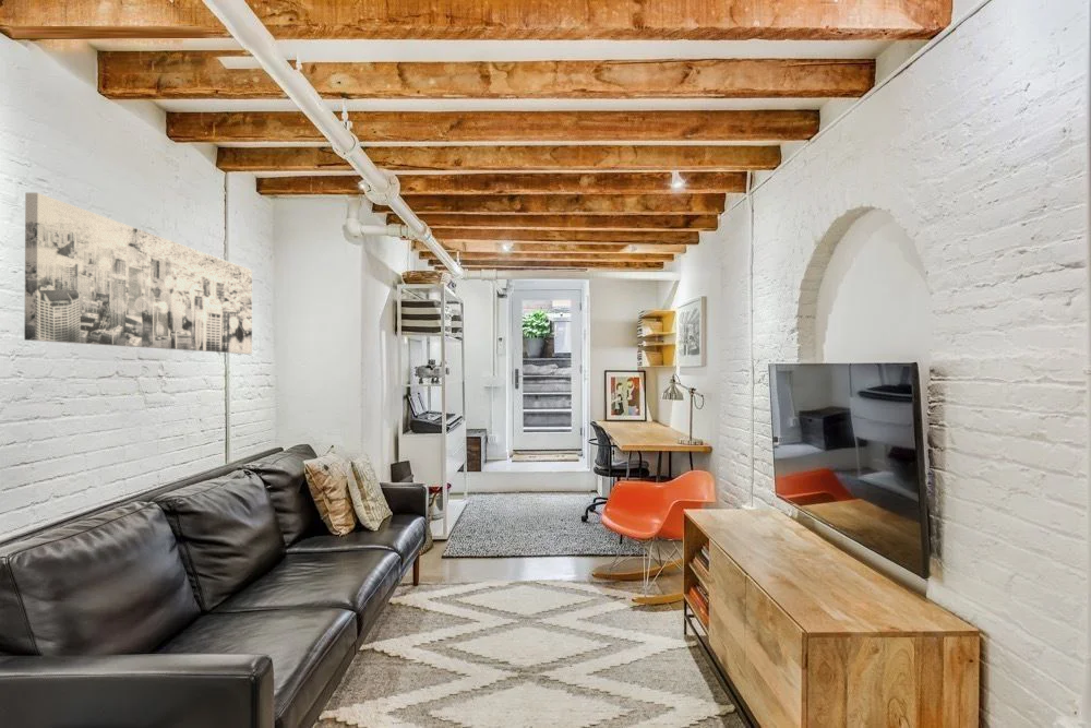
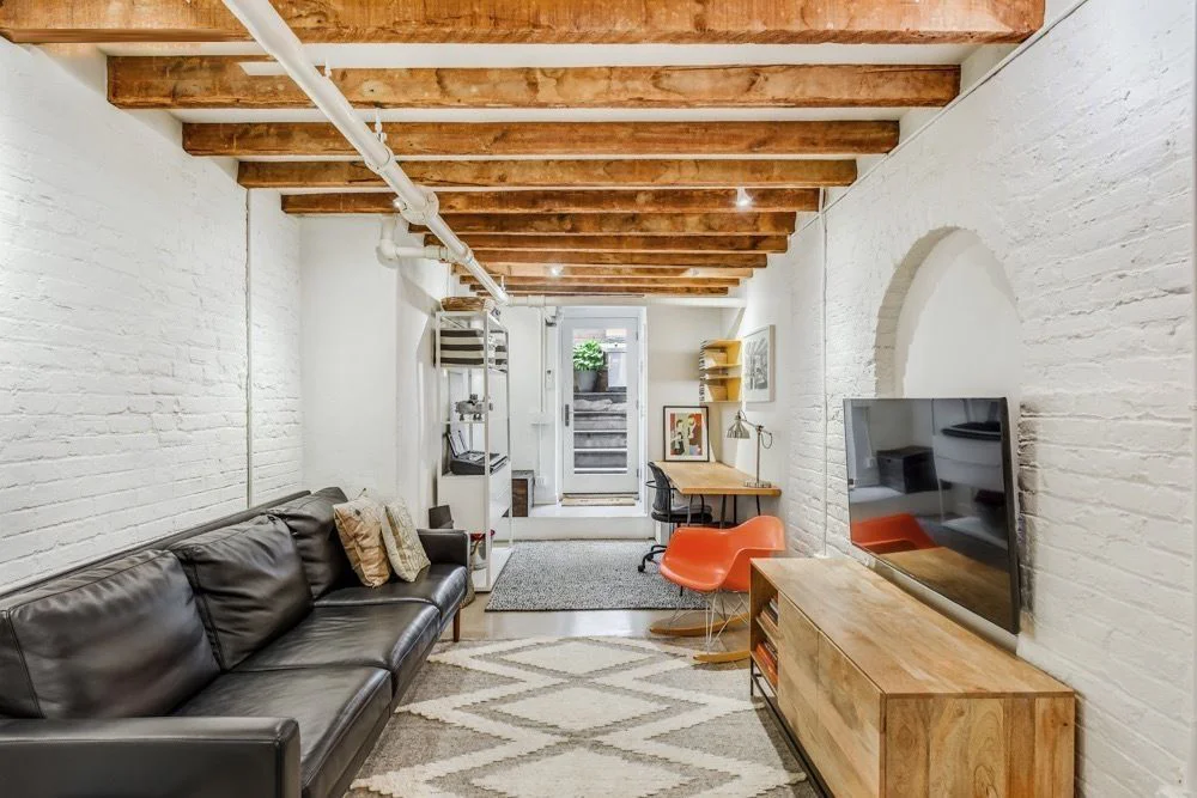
- wall art (169, 295)
